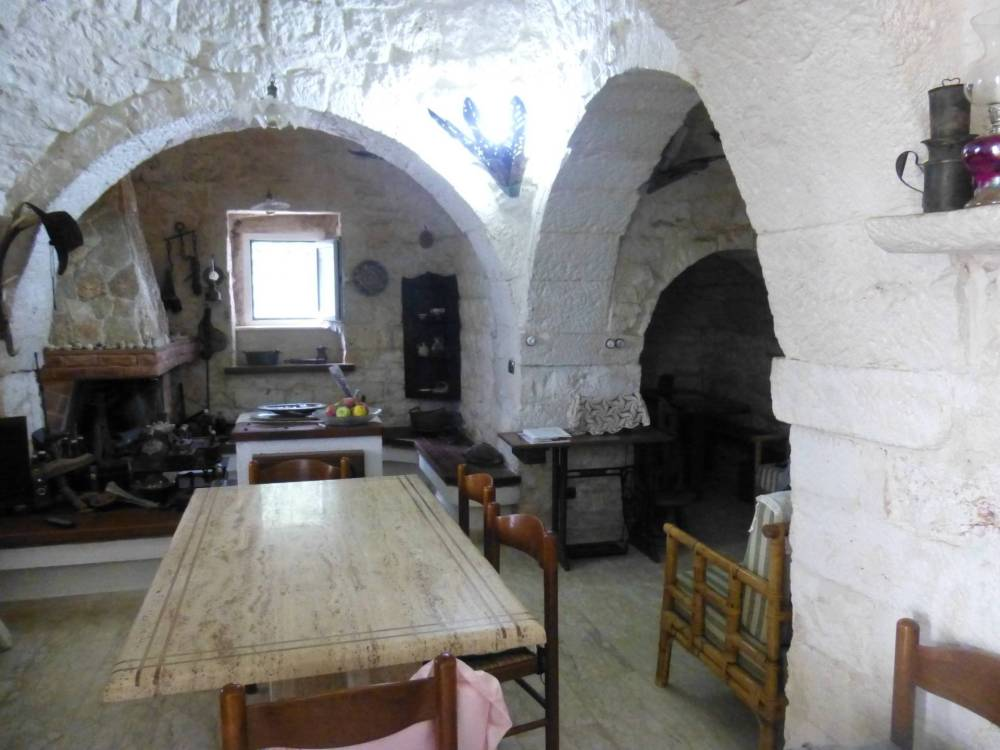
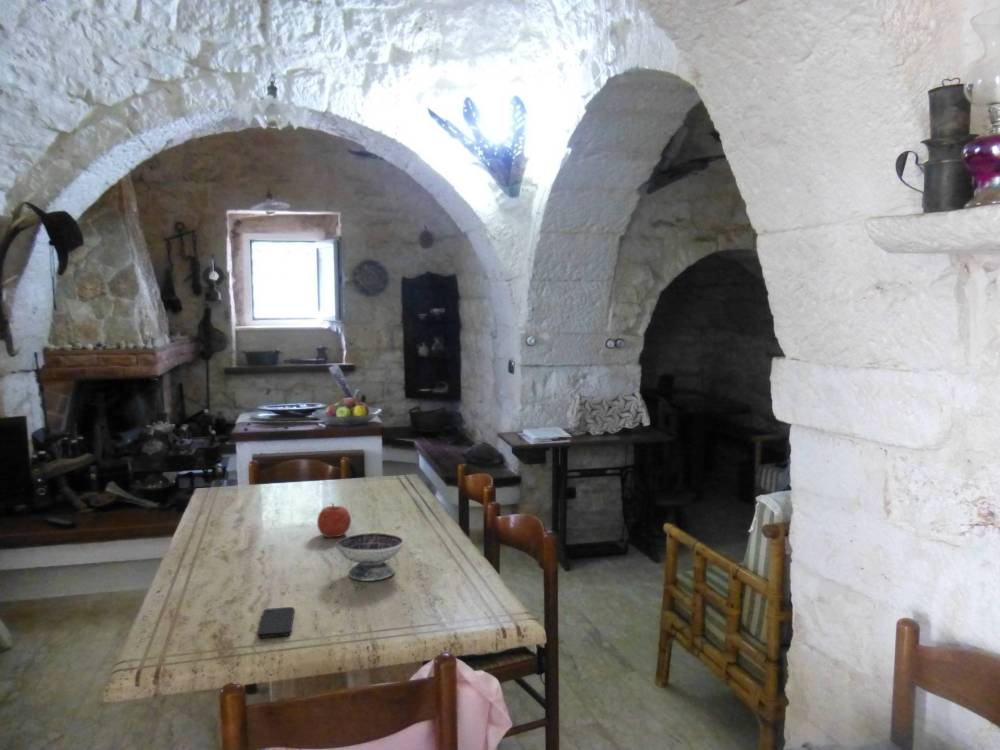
+ bowl (370, 556)
+ fruit (333, 518)
+ smartphone (276, 621)
